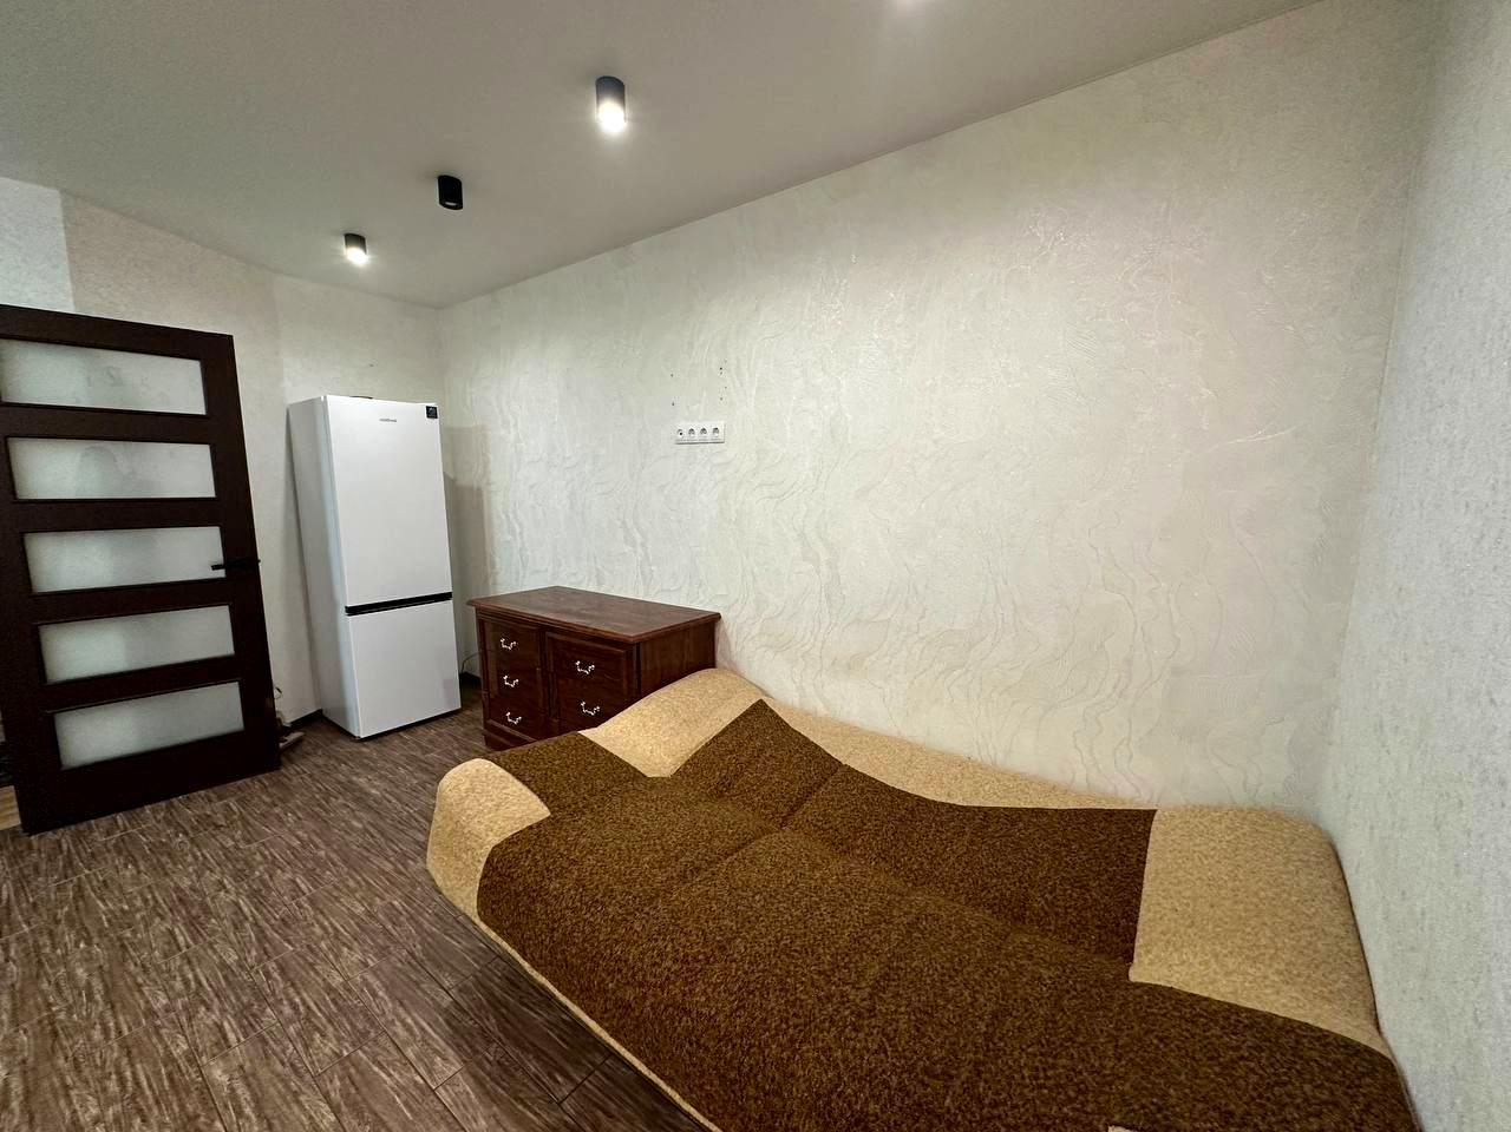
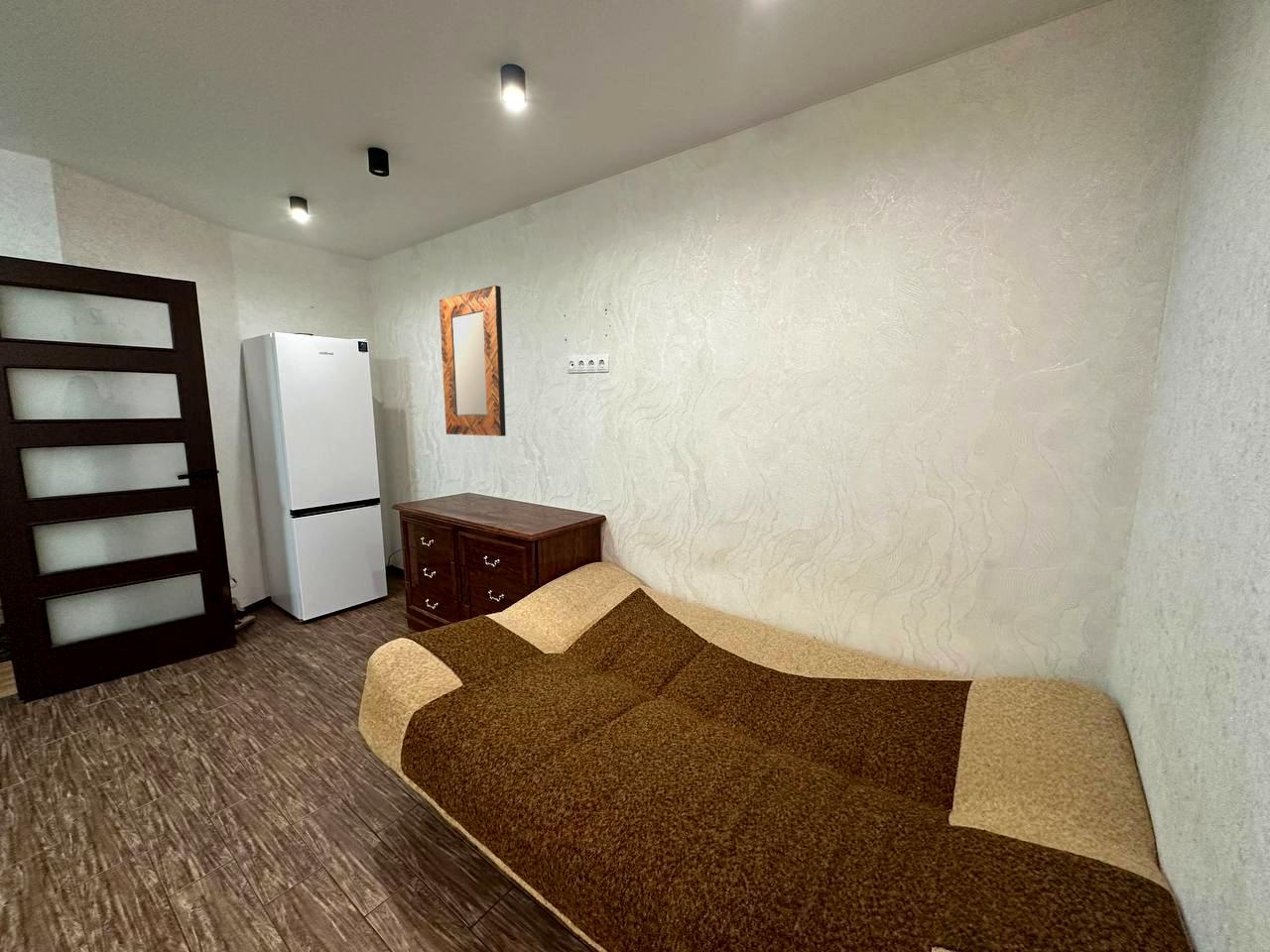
+ home mirror (470, 365)
